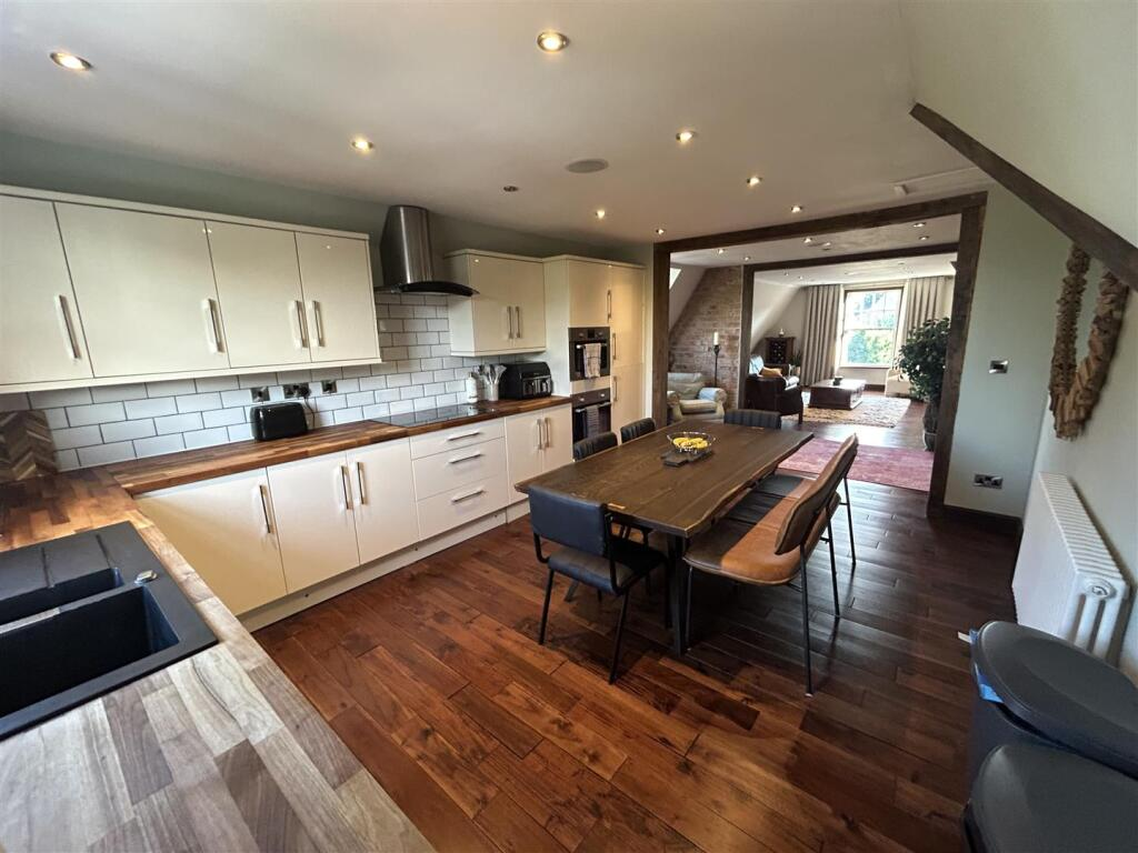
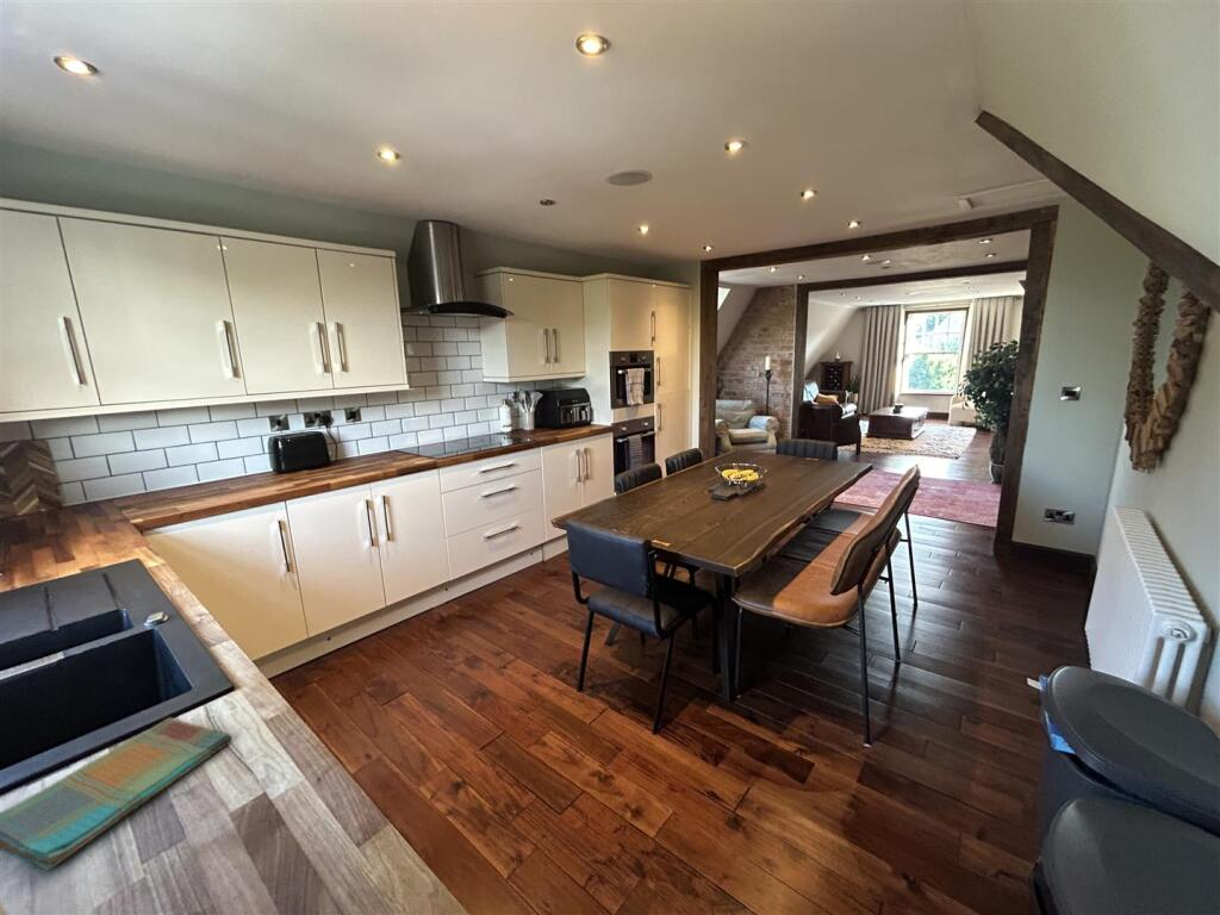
+ dish towel (116, 779)
